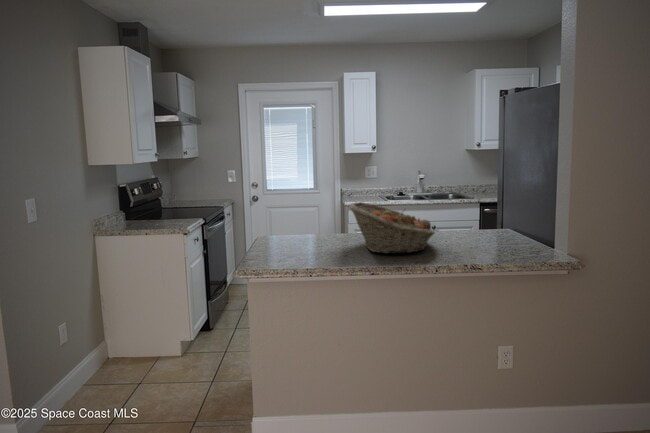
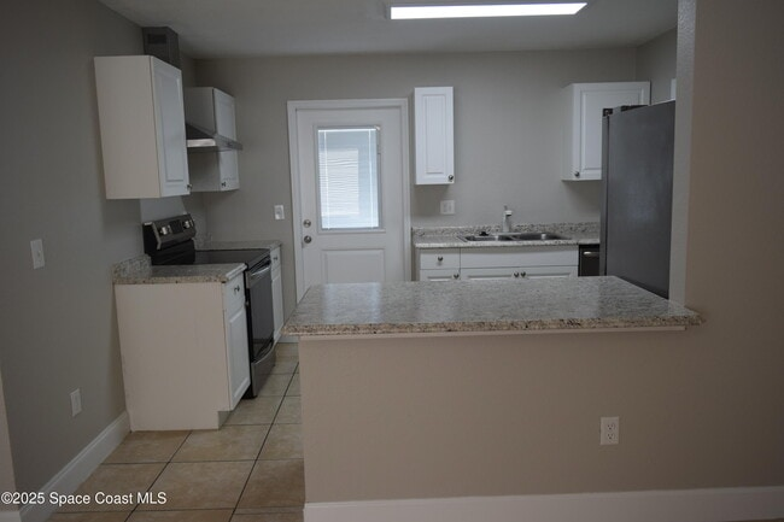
- fruit basket (391, 225)
